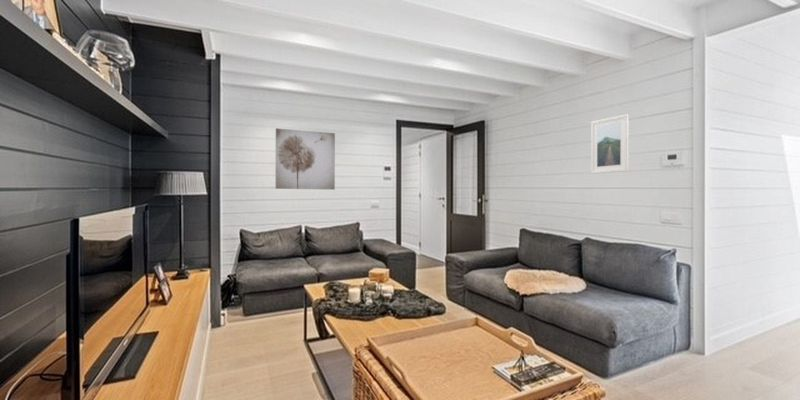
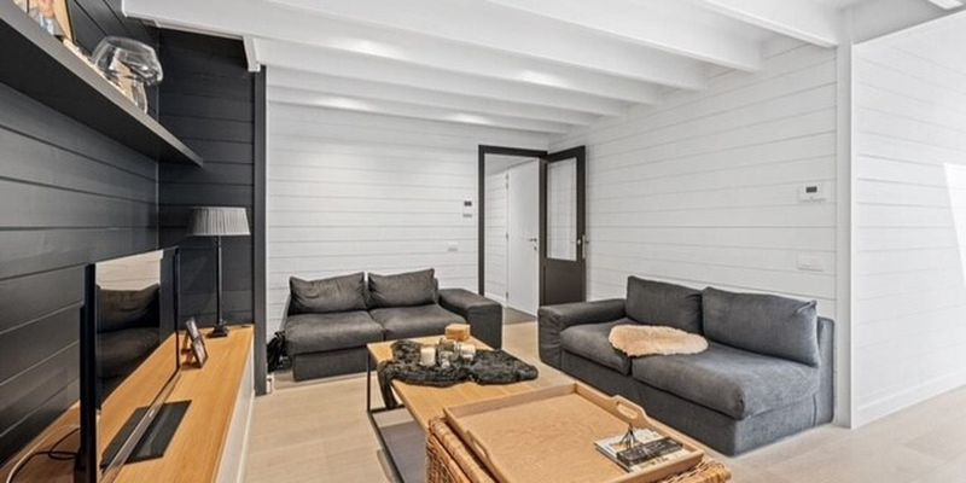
- wall art (306, 160)
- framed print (608, 145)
